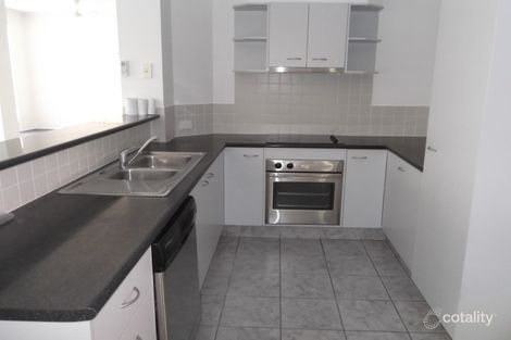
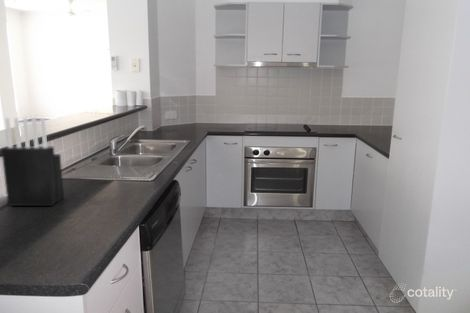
+ knife block (34, 160)
